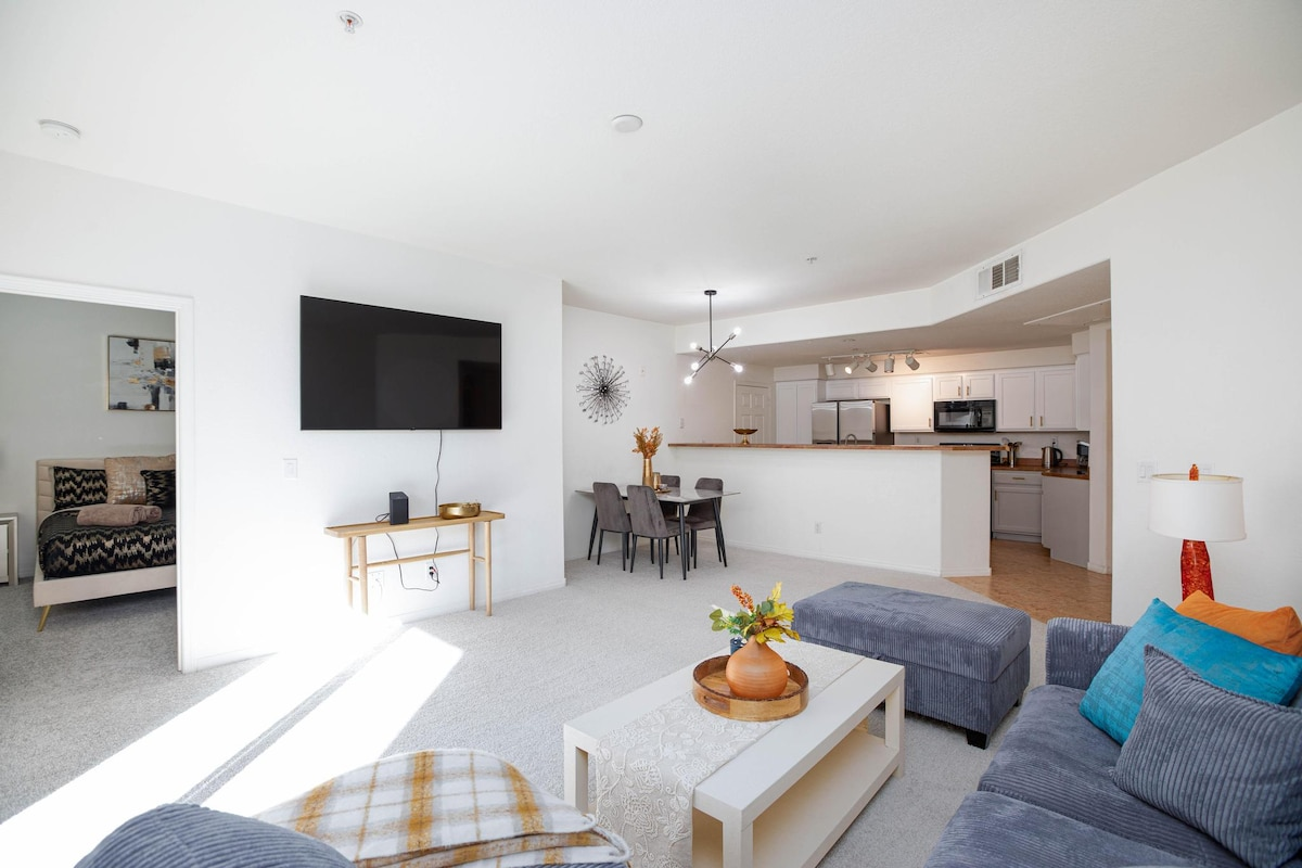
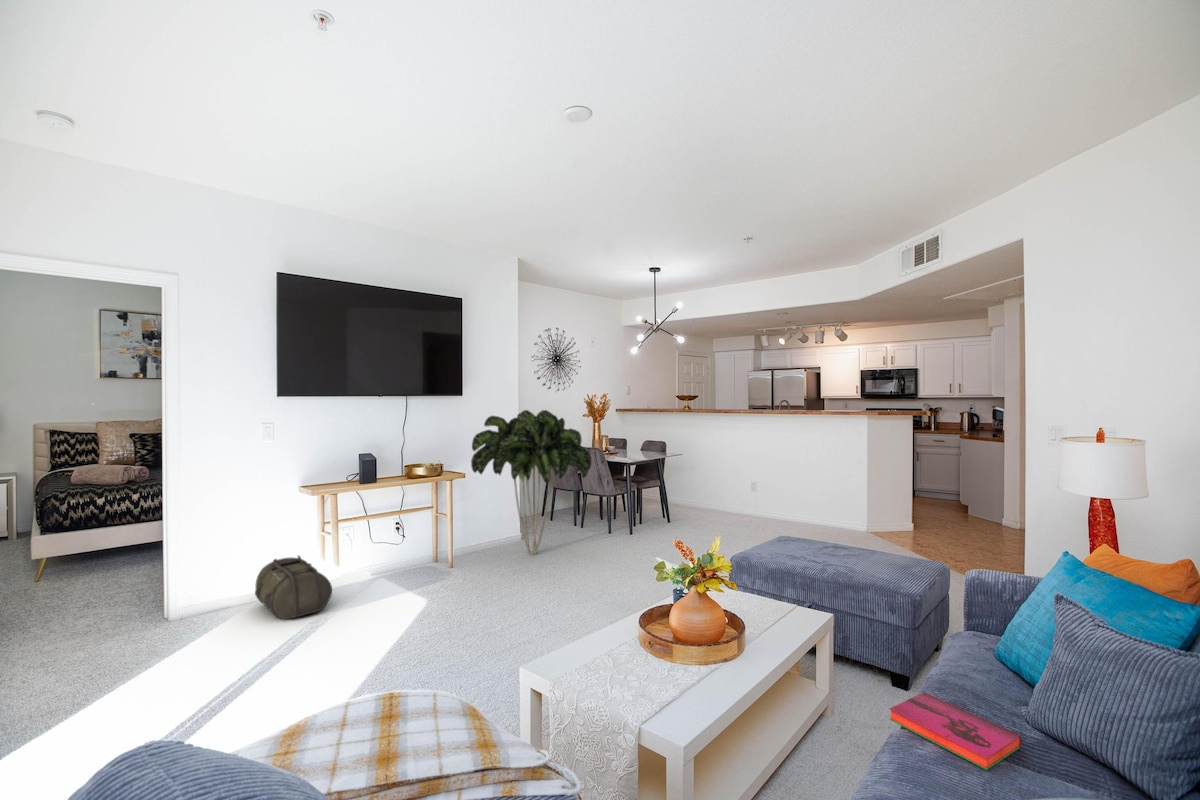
+ indoor plant (533, 481)
+ backpack (293, 583)
+ hardback book (952, 726)
